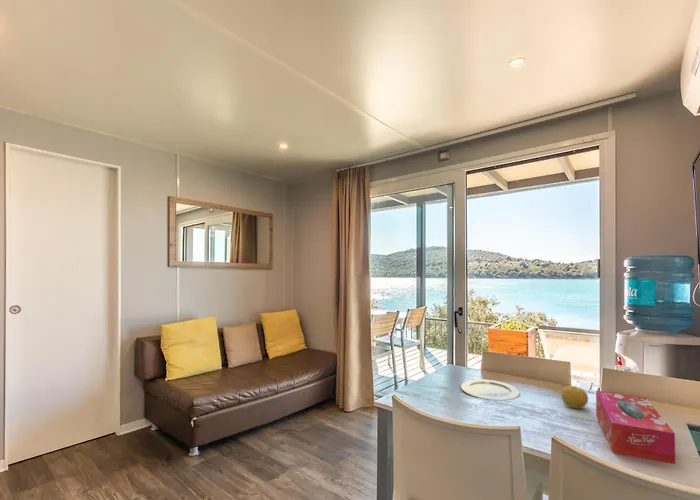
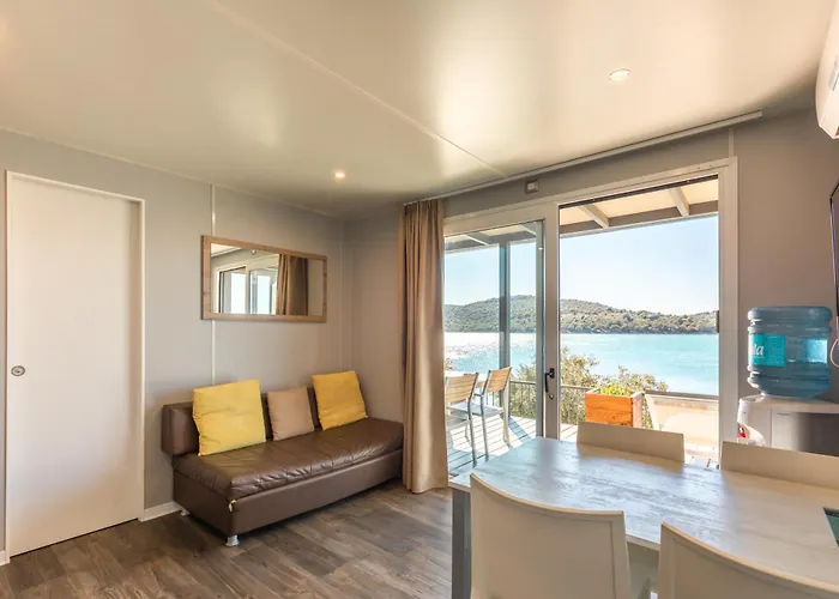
- fruit (574, 396)
- tissue box (630, 423)
- plate (489, 389)
